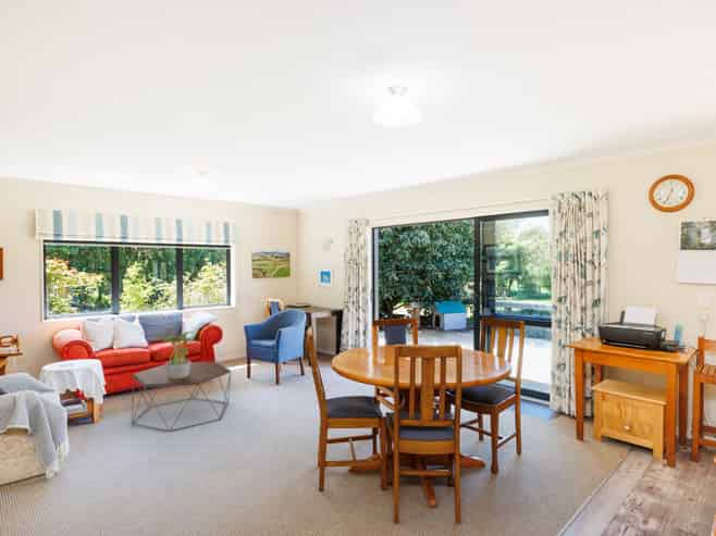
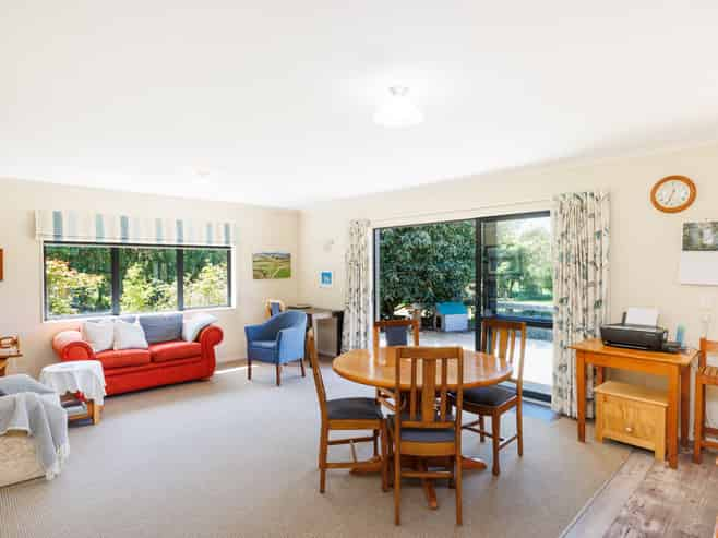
- coffee table (187, 389)
- potted plant (177, 353)
